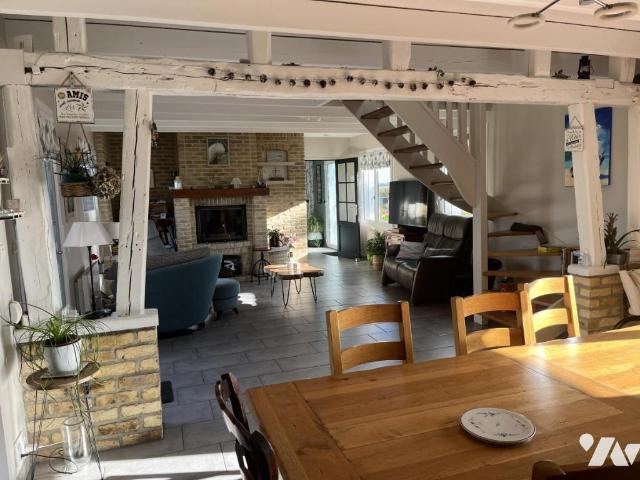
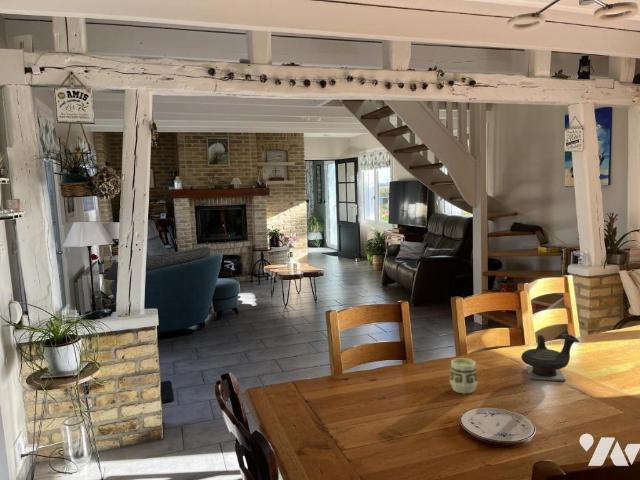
+ teapot (548, 352)
+ cup (463, 375)
